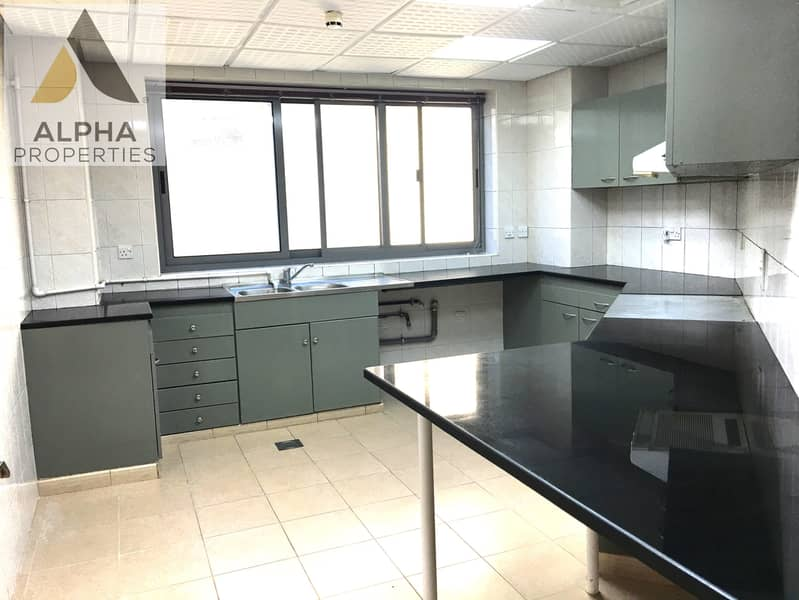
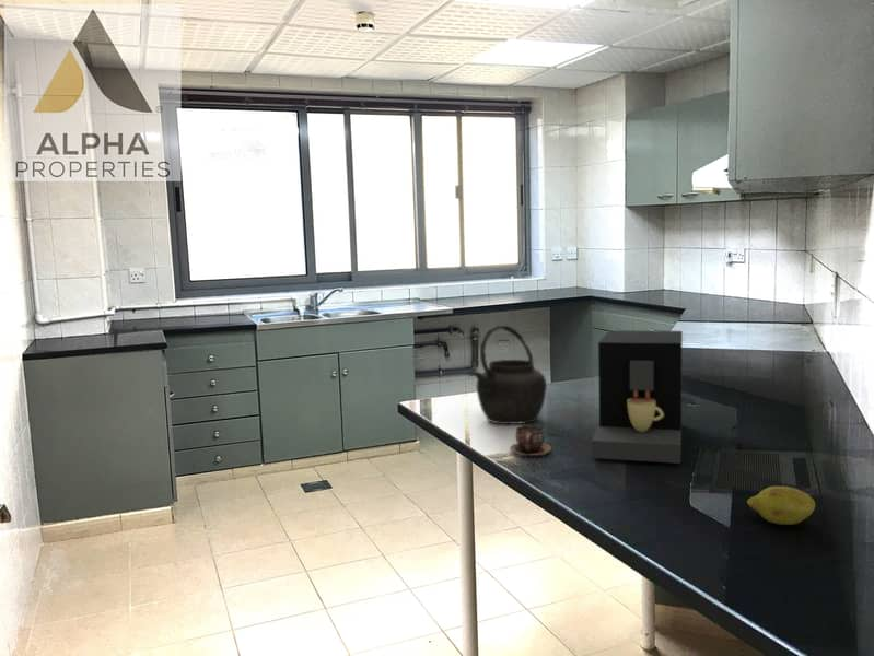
+ cup (529, 440)
+ fruit (780, 505)
+ kettle (502, 374)
+ coffee maker (640, 390)
